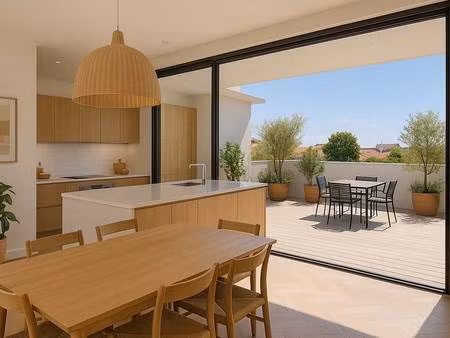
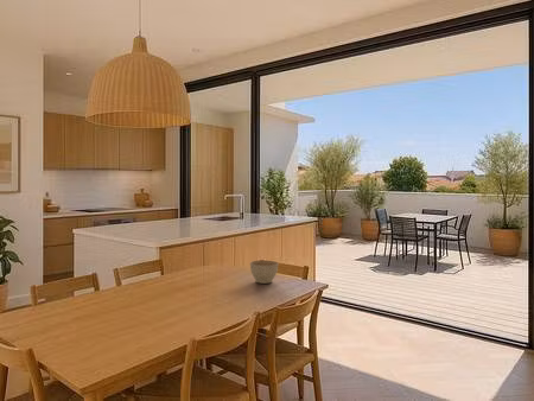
+ planter bowl (263, 272)
